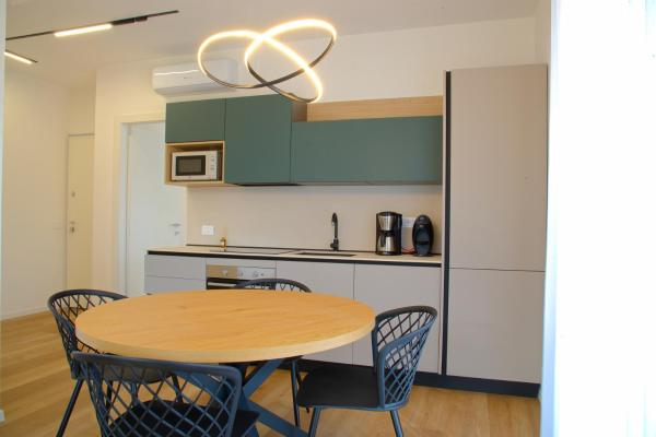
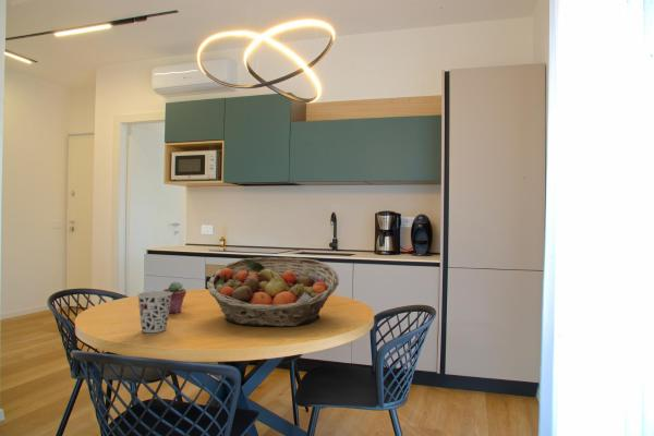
+ potted succulent (173, 295)
+ fruit basket (272, 289)
+ cup (154, 312)
